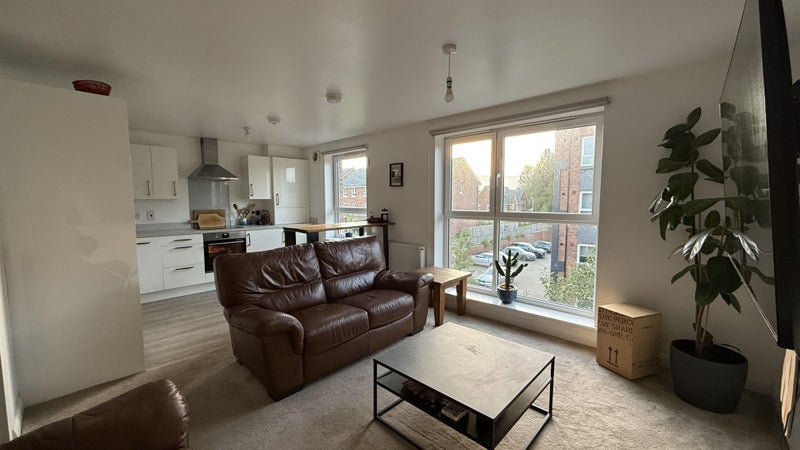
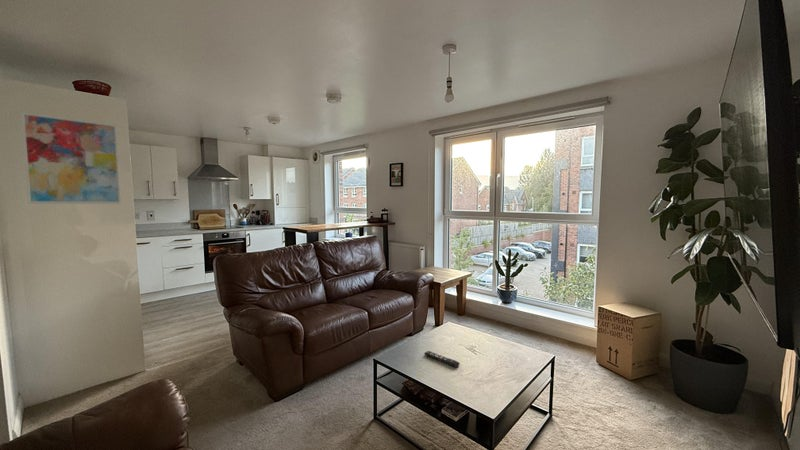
+ wall art (75, 161)
+ remote control (441, 358)
